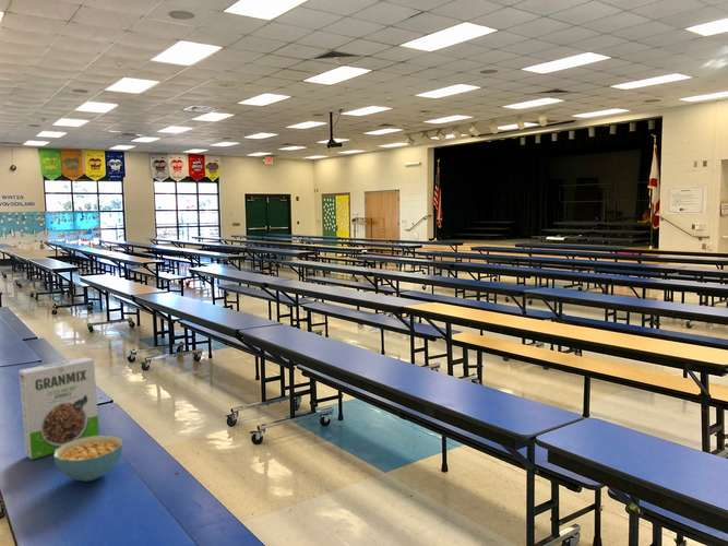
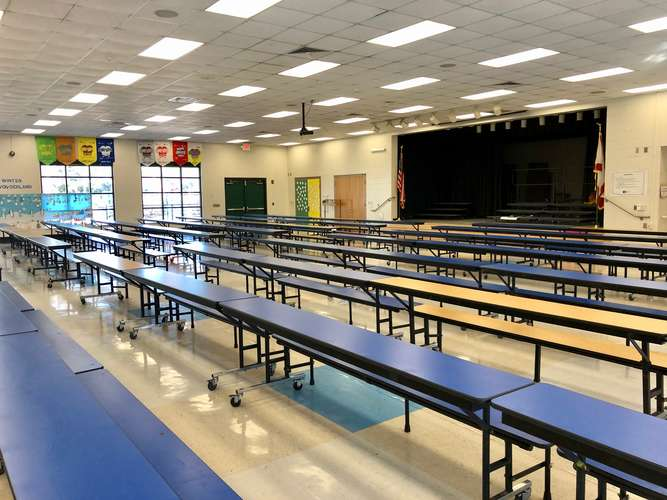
- cereal box (60, 405)
- cereal bowl (89, 462)
